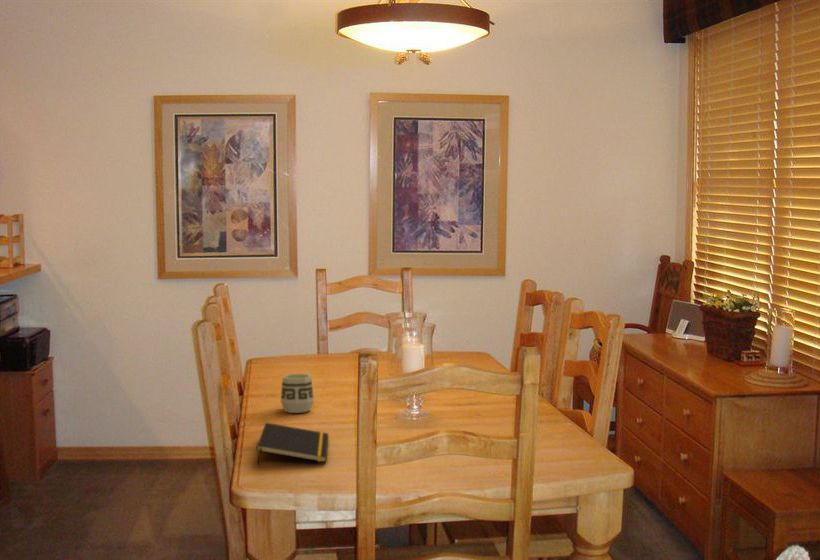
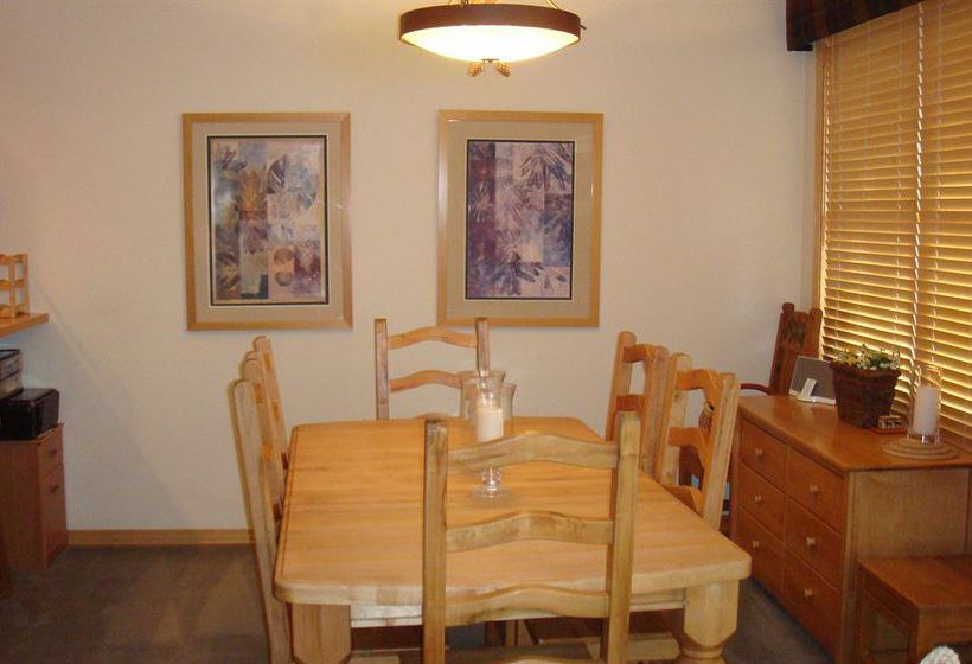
- cup (297, 393)
- notepad (294, 441)
